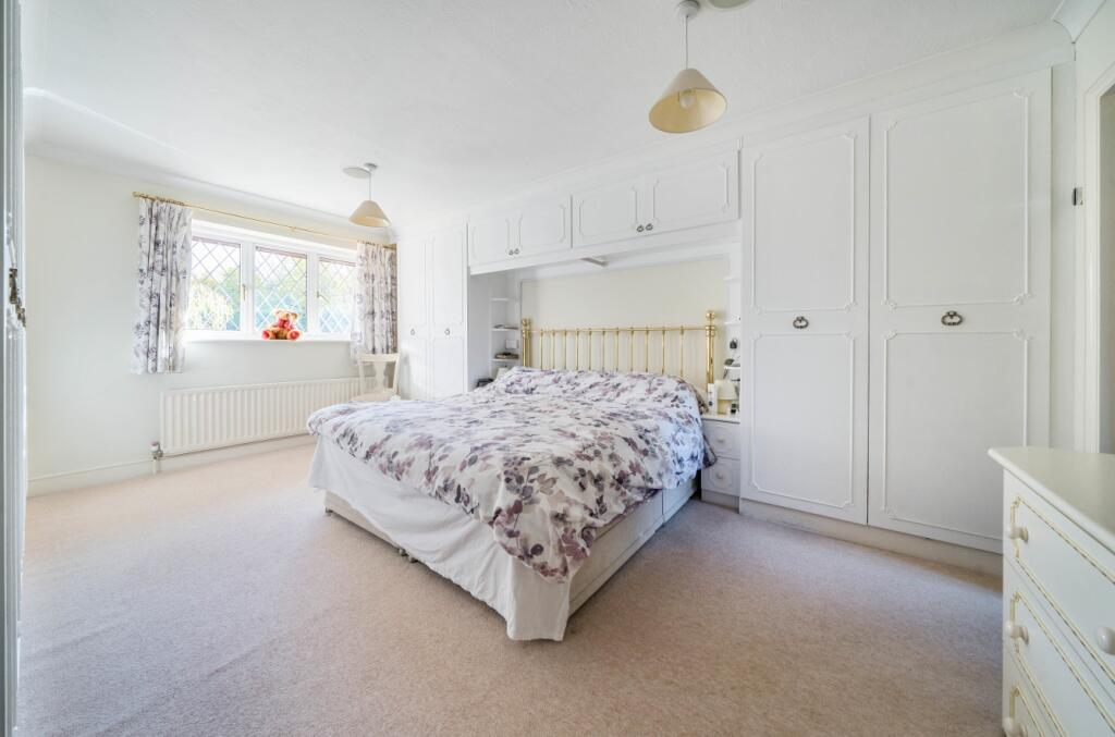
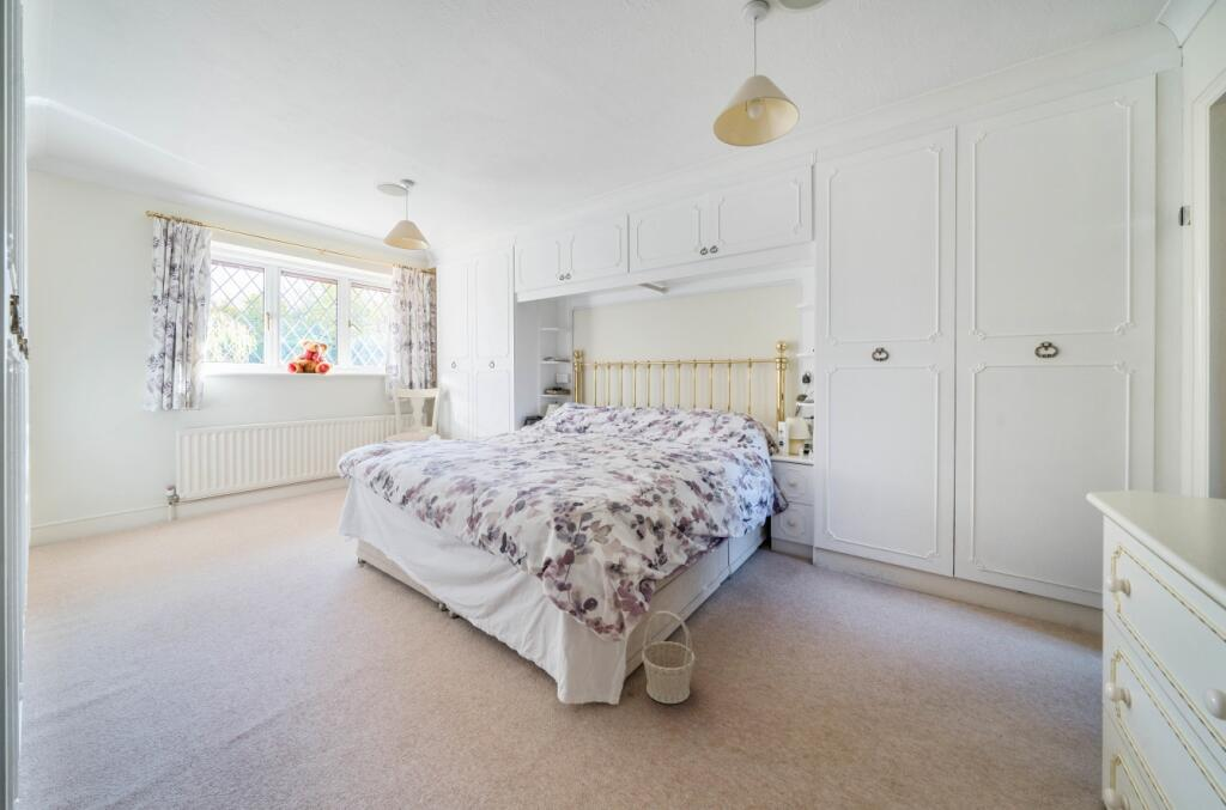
+ basket (668, 650)
